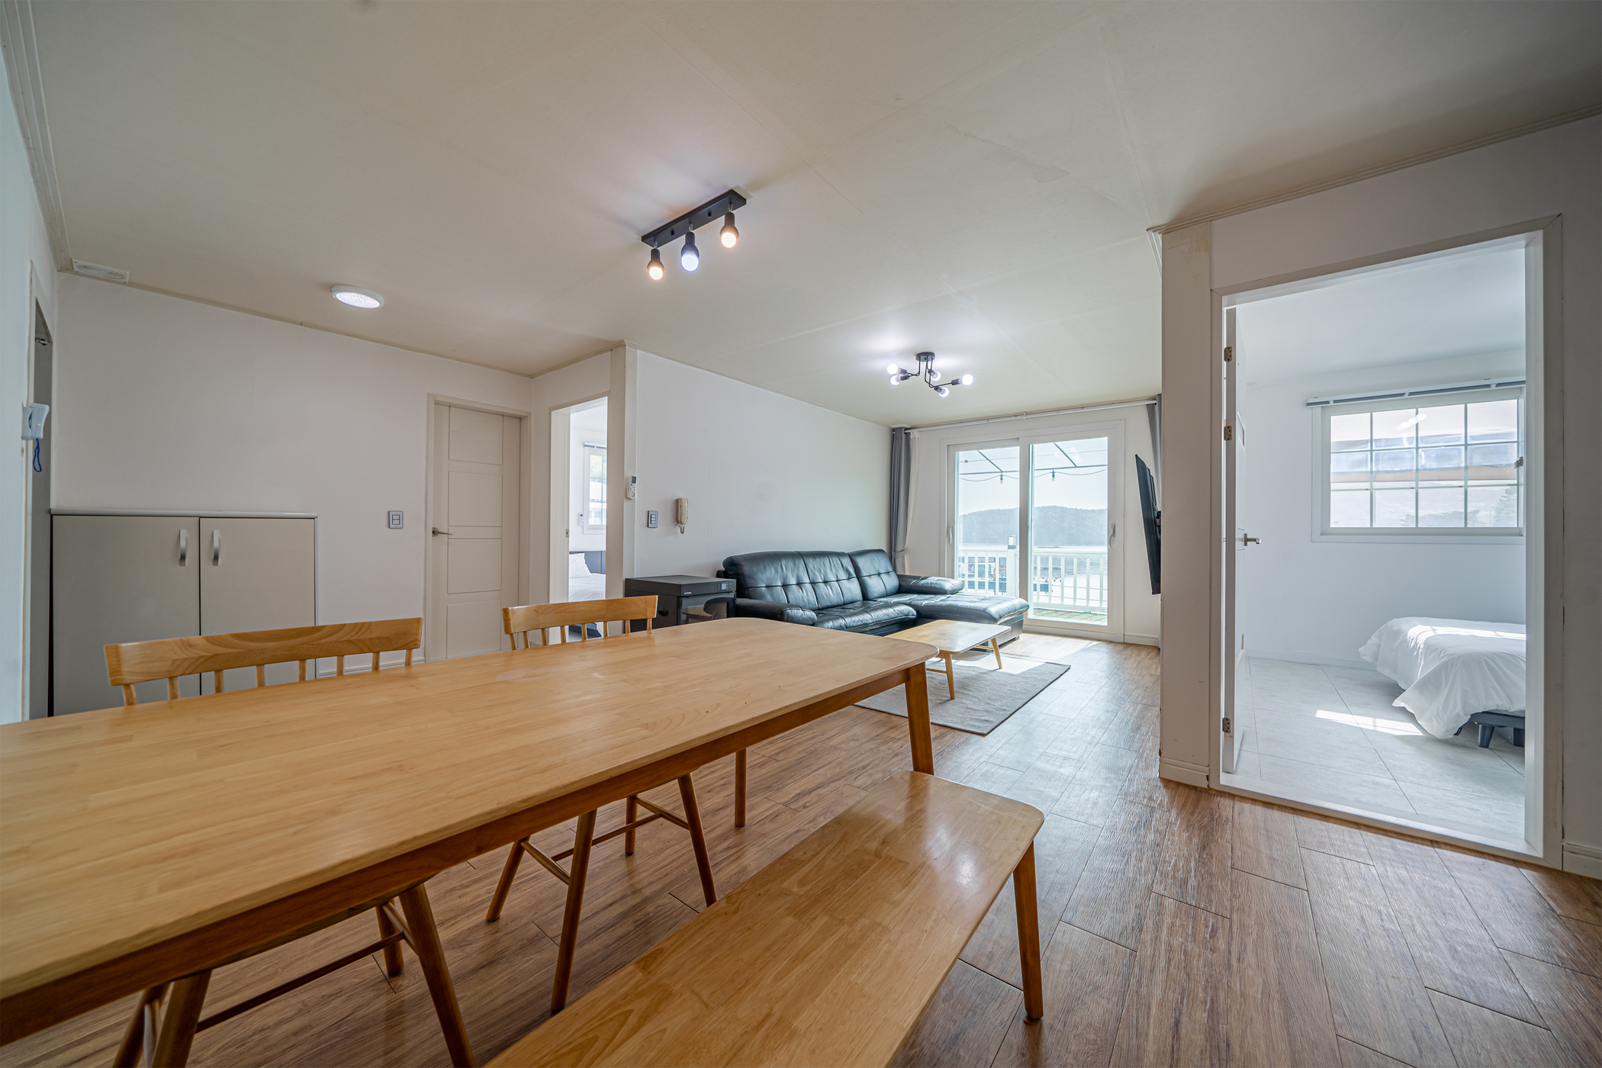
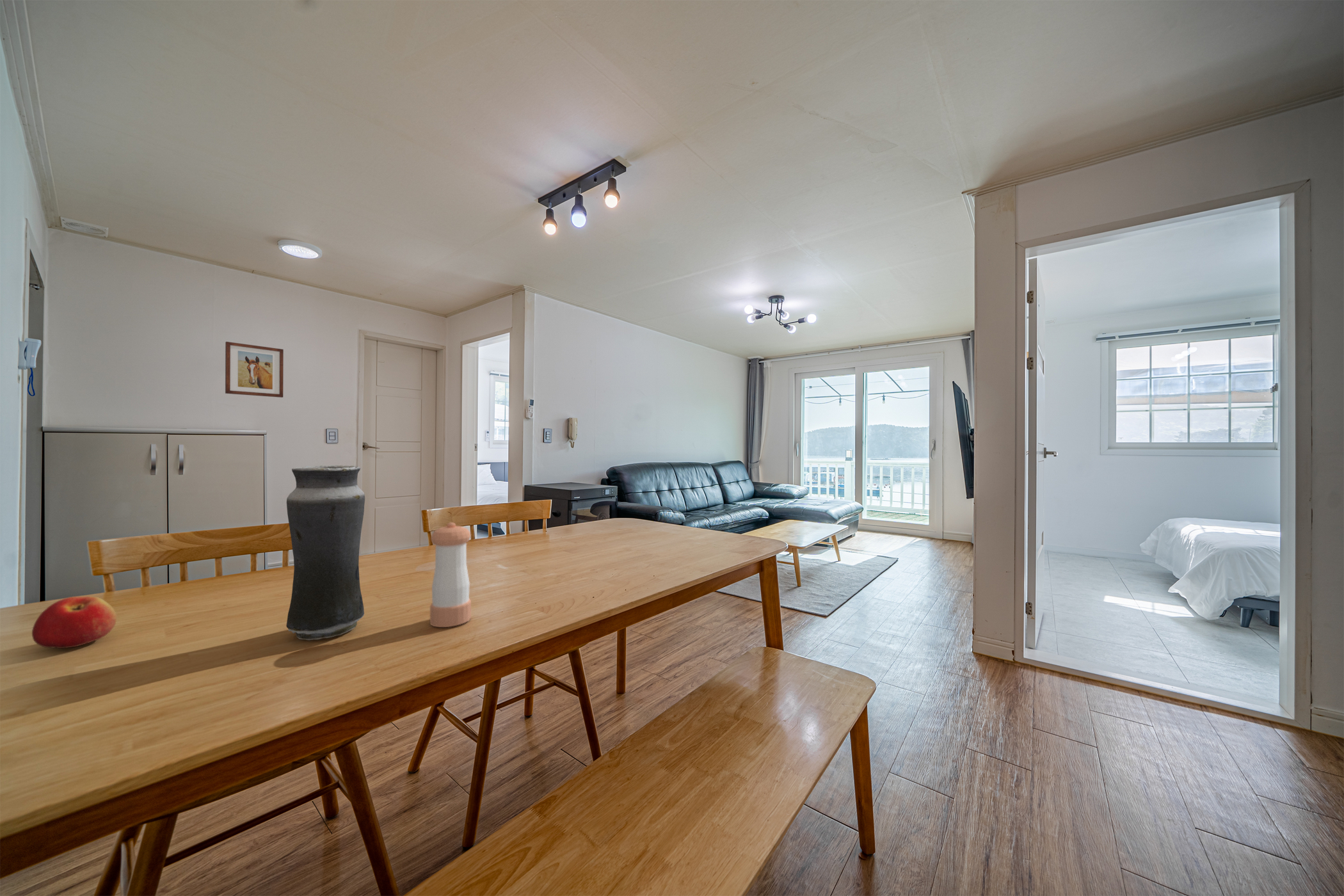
+ vase (327, 548)
+ apple (76, 620)
+ wall art (255, 371)
+ pepper shaker (451, 572)
